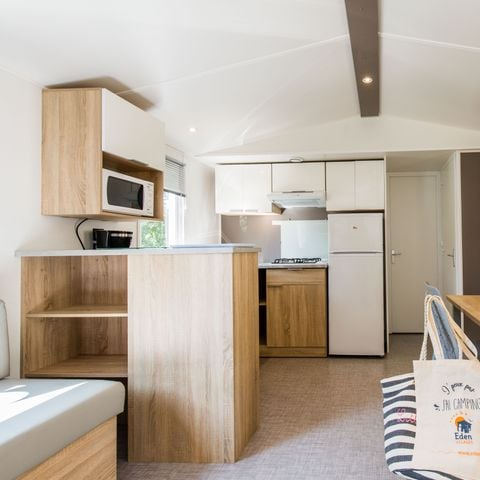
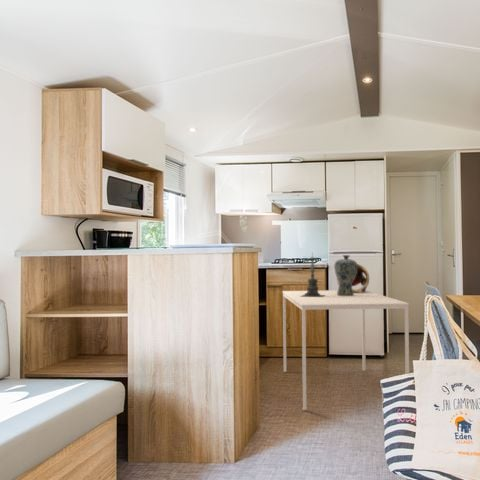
+ dining table (362, 341)
+ decorative bowl (354, 279)
+ candle holder (312, 273)
+ vase (345, 275)
